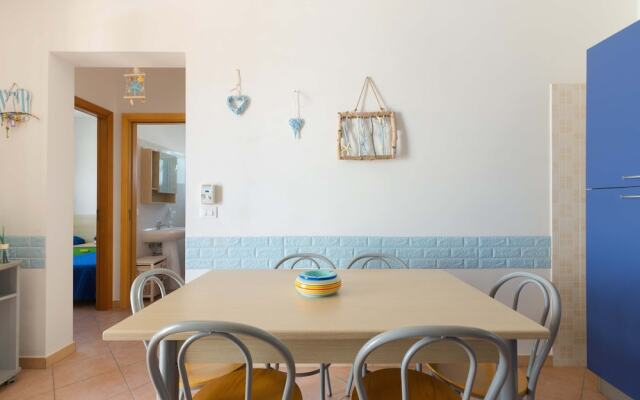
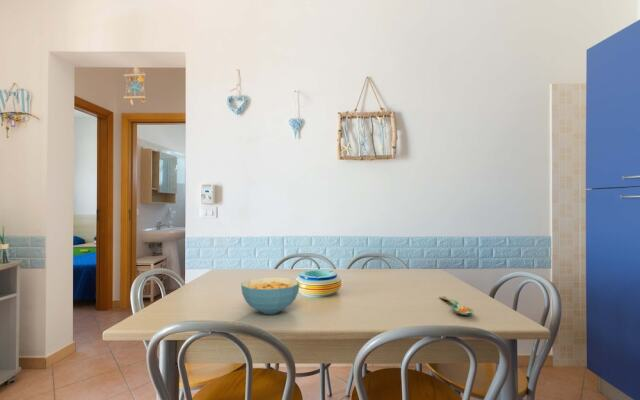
+ spoon (454, 303)
+ cereal bowl (270, 297)
